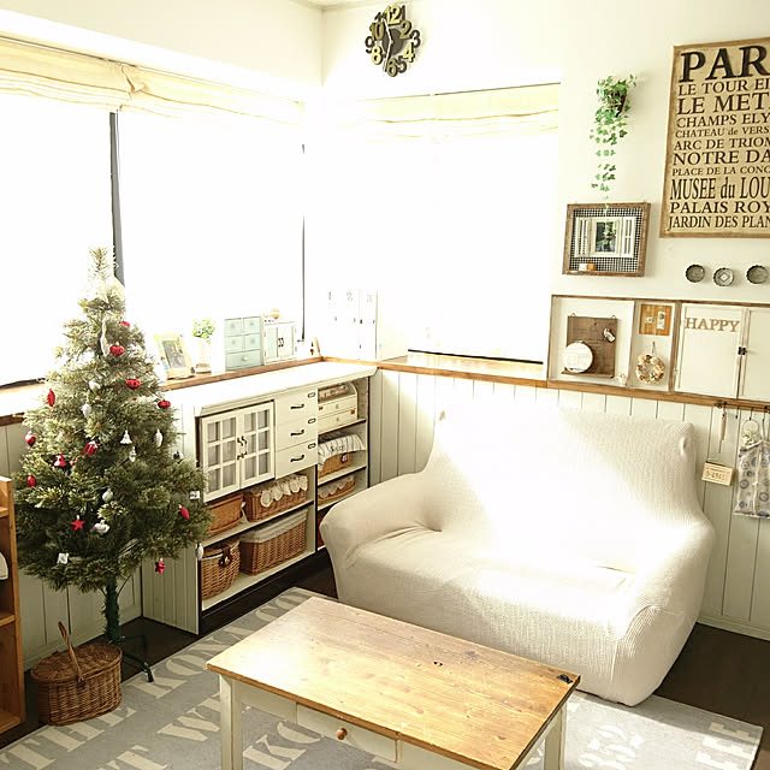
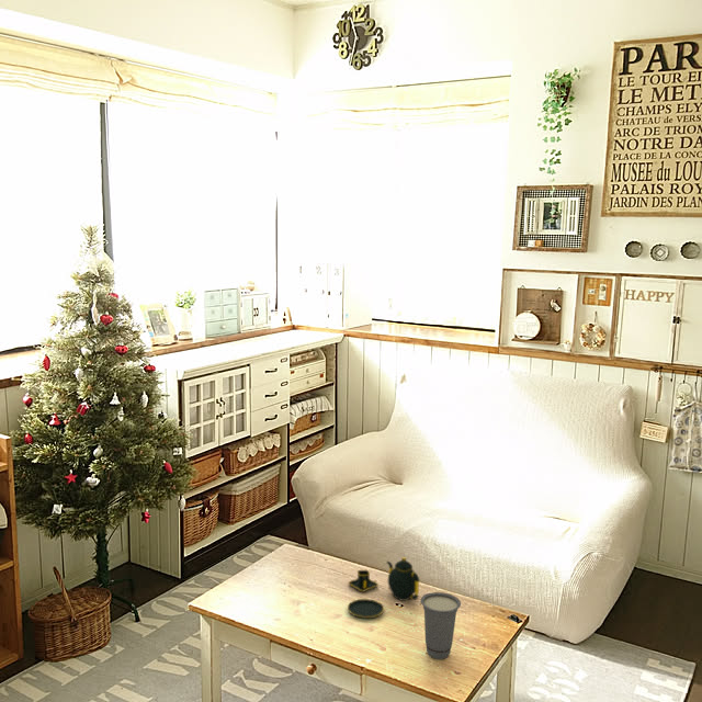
+ teapot (372, 580)
+ cup (439, 627)
